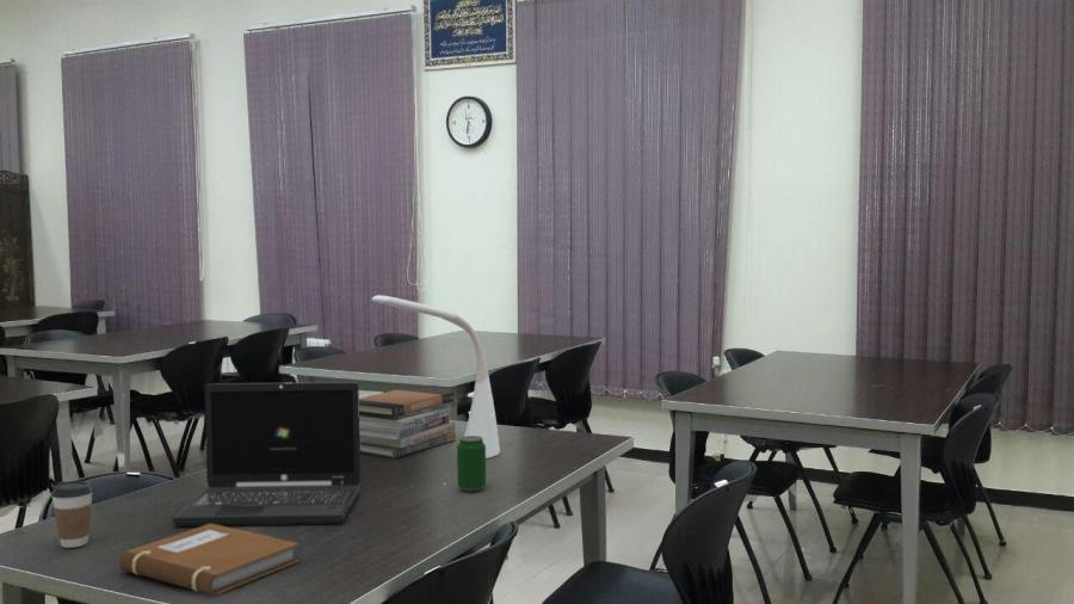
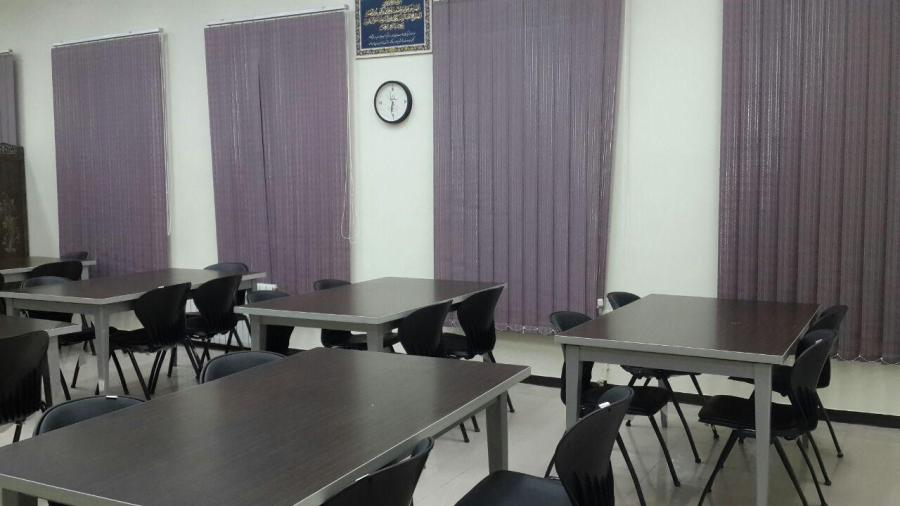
- notebook (208, 556)
- desk lamp (475, 382)
- coffee cup (73, 513)
- beverage can (471, 463)
- laptop (271, 450)
- book stack (402, 420)
